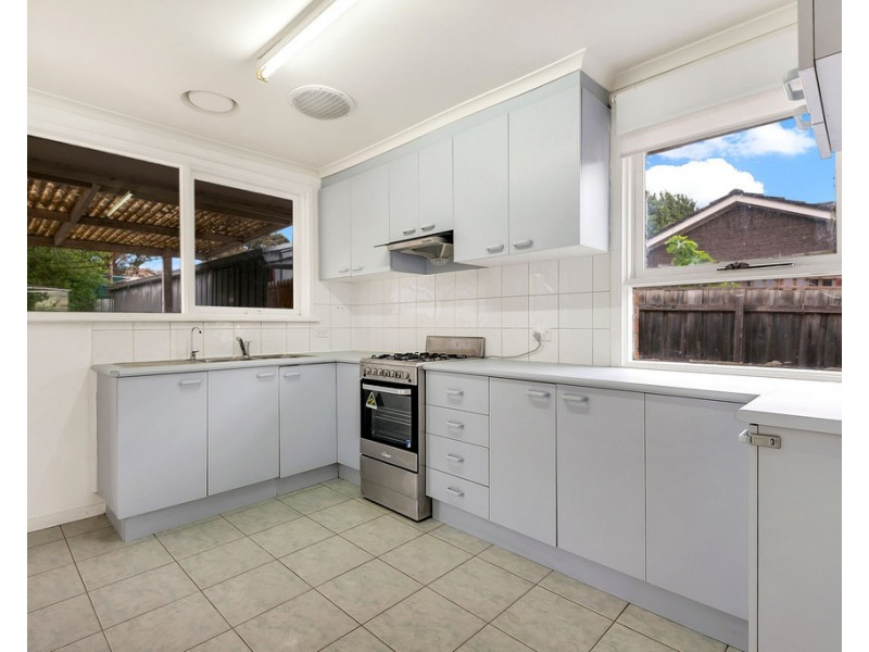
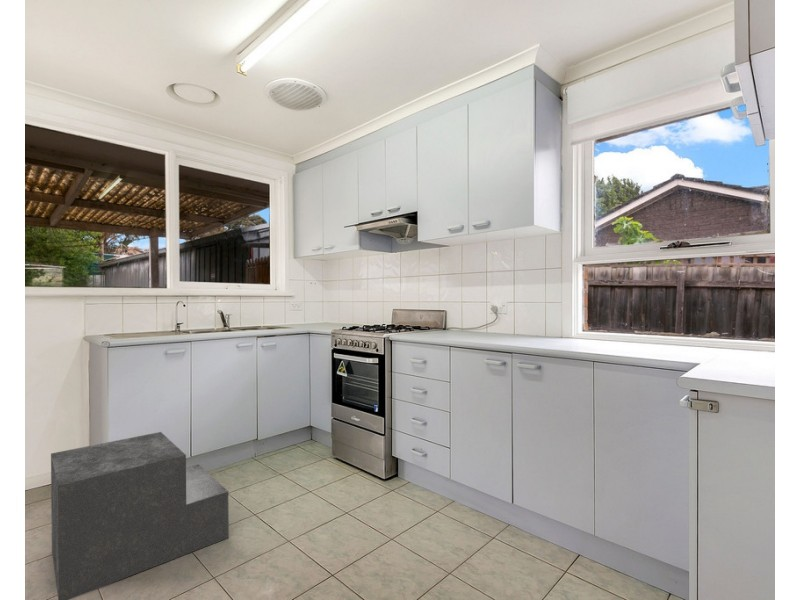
+ step stool (142, 496)
